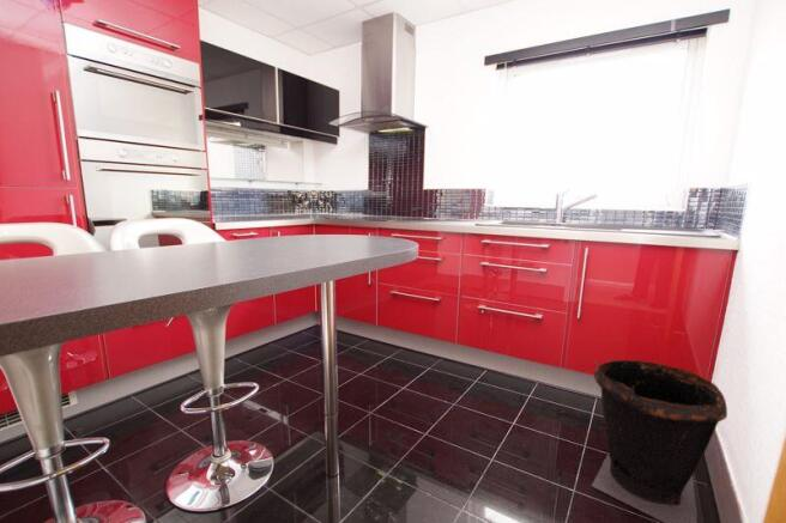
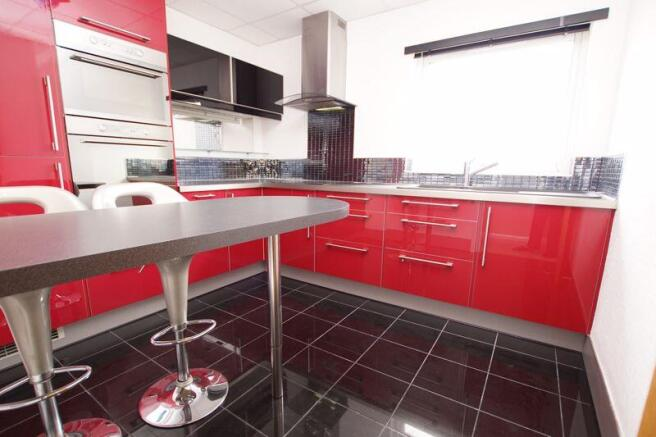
- waste bin (647, 427)
